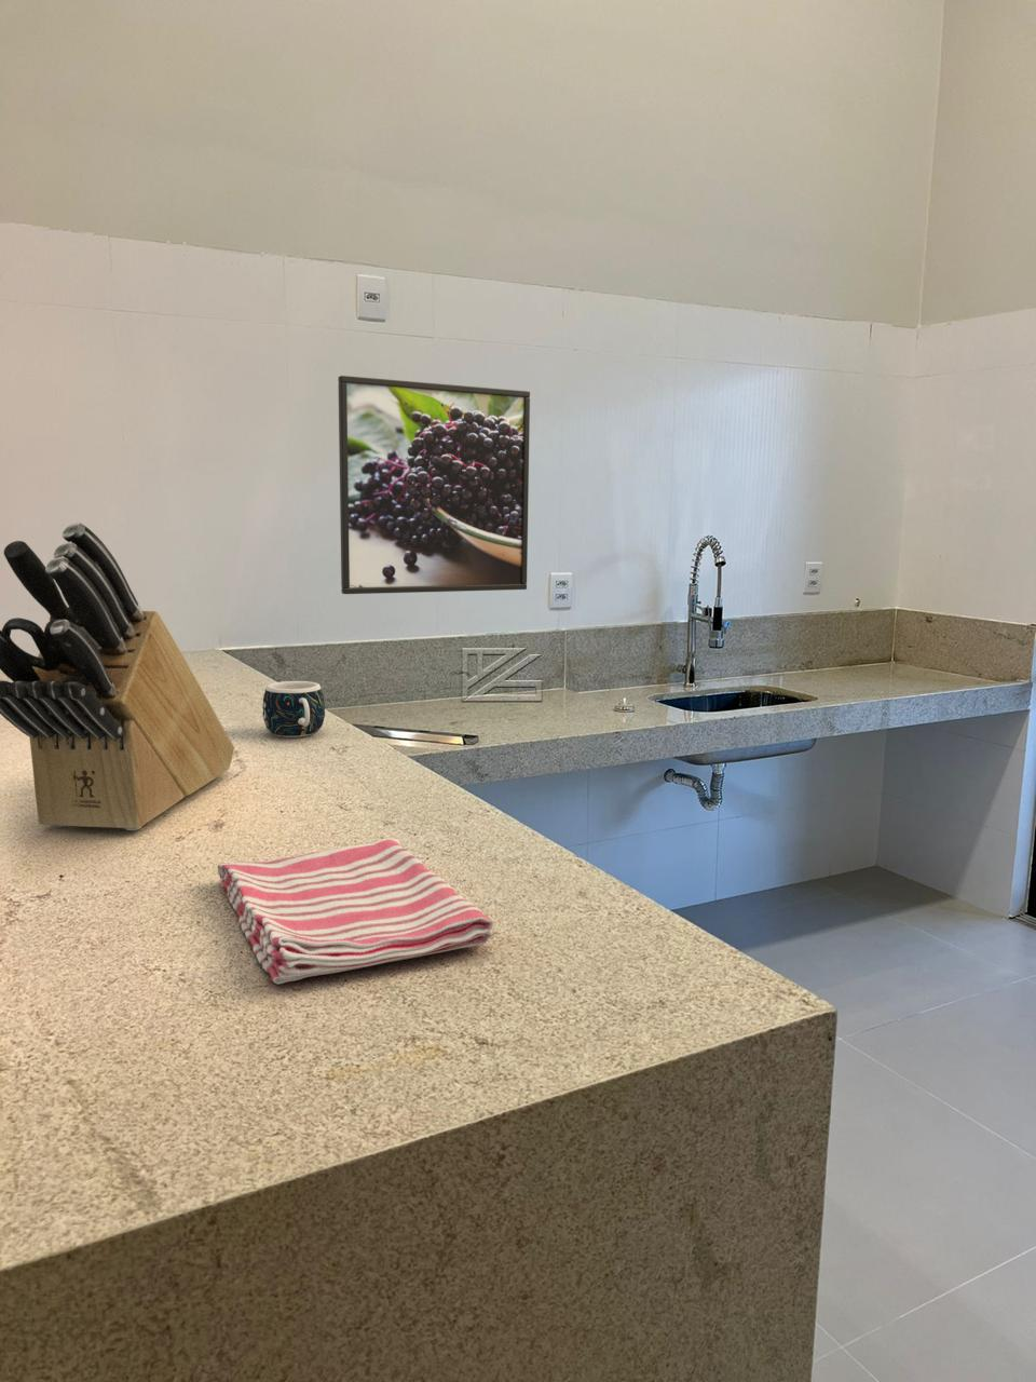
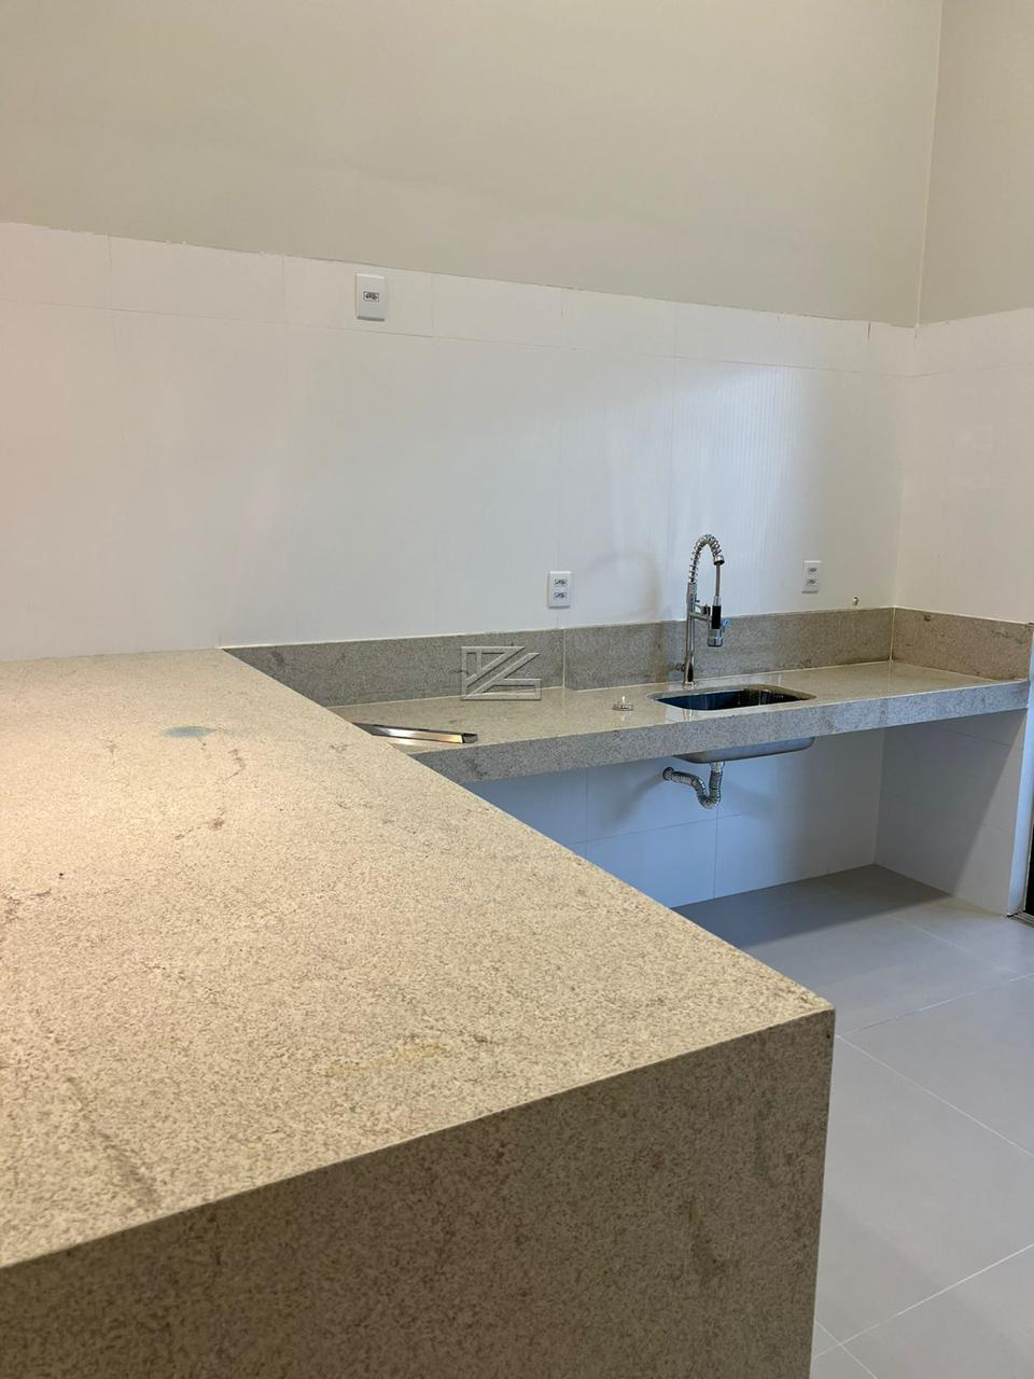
- mug (296, 711)
- knife block (118, 668)
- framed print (439, 489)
- dish towel (345, 893)
